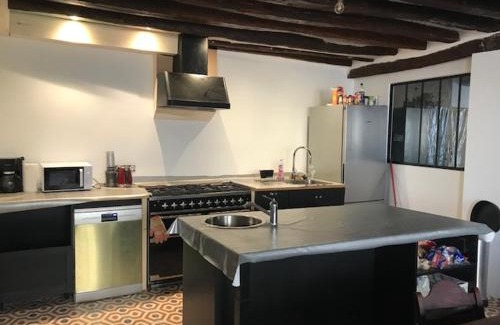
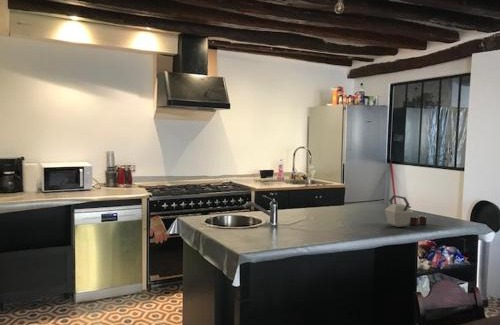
+ kettle (408, 210)
